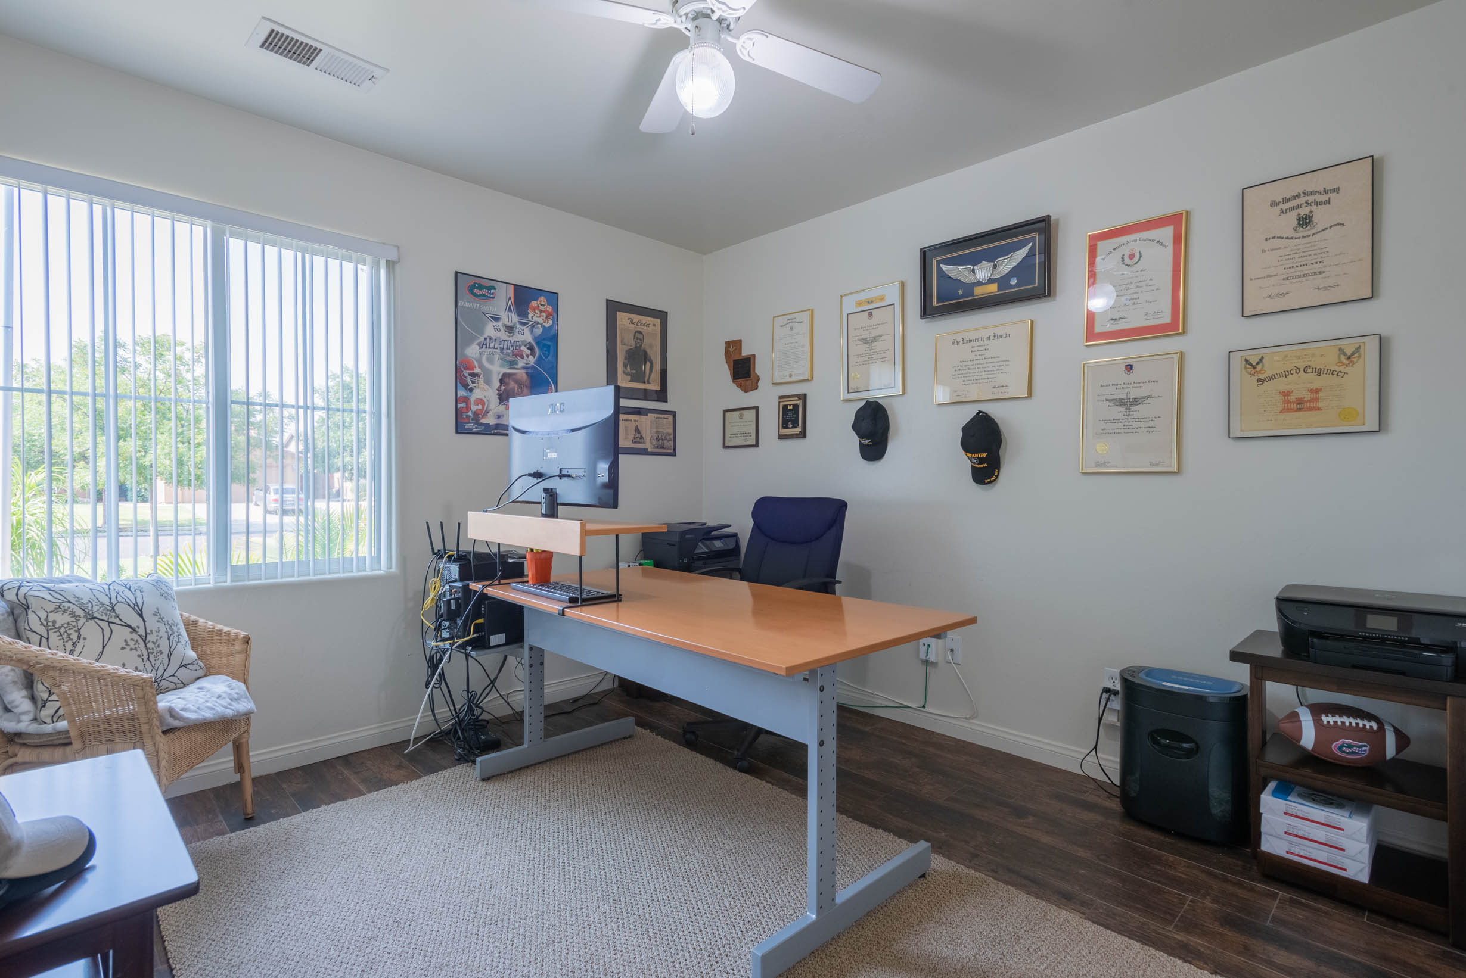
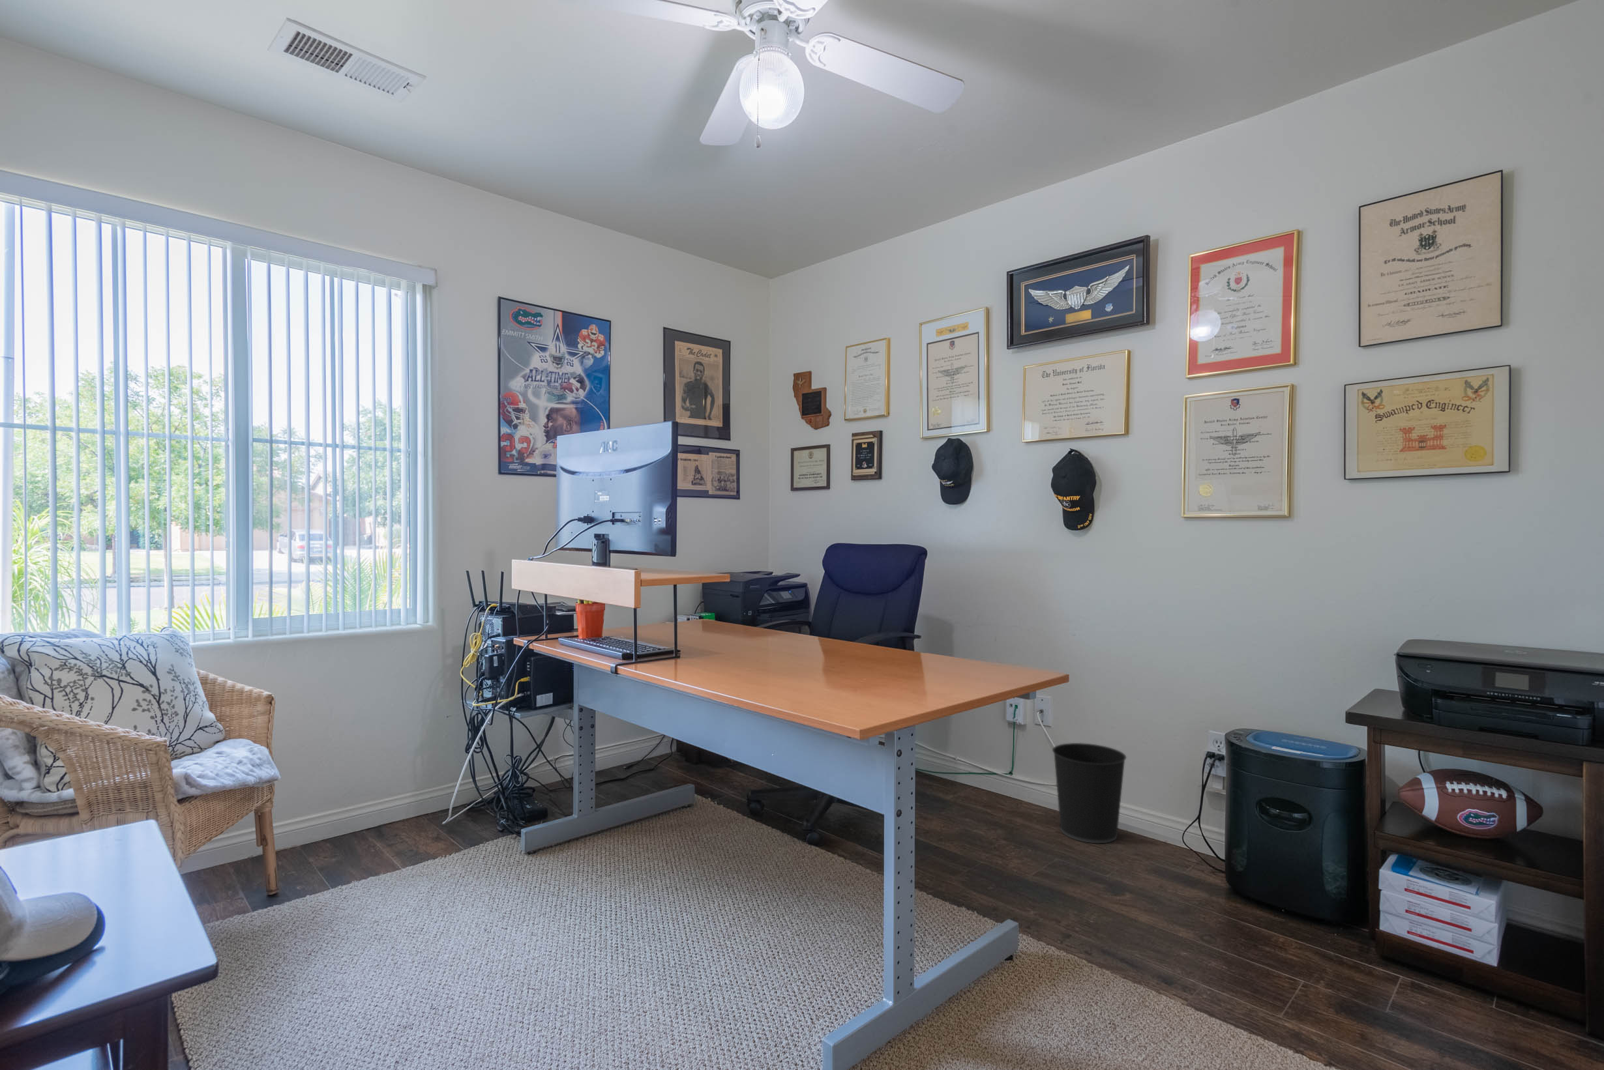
+ wastebasket (1088, 793)
